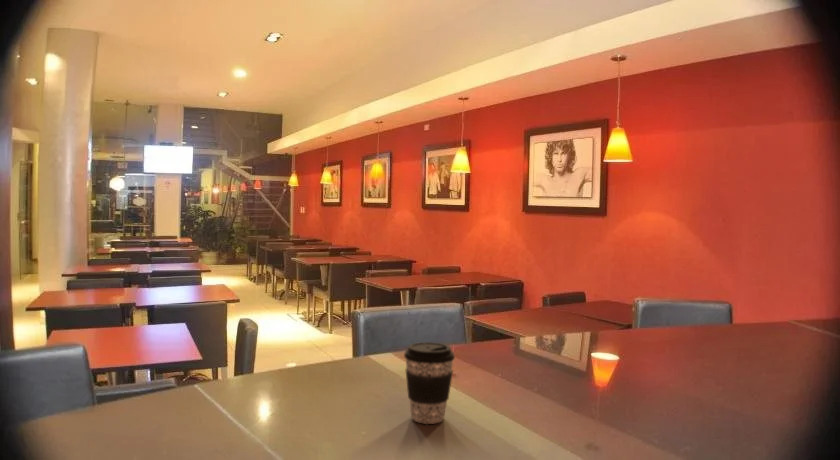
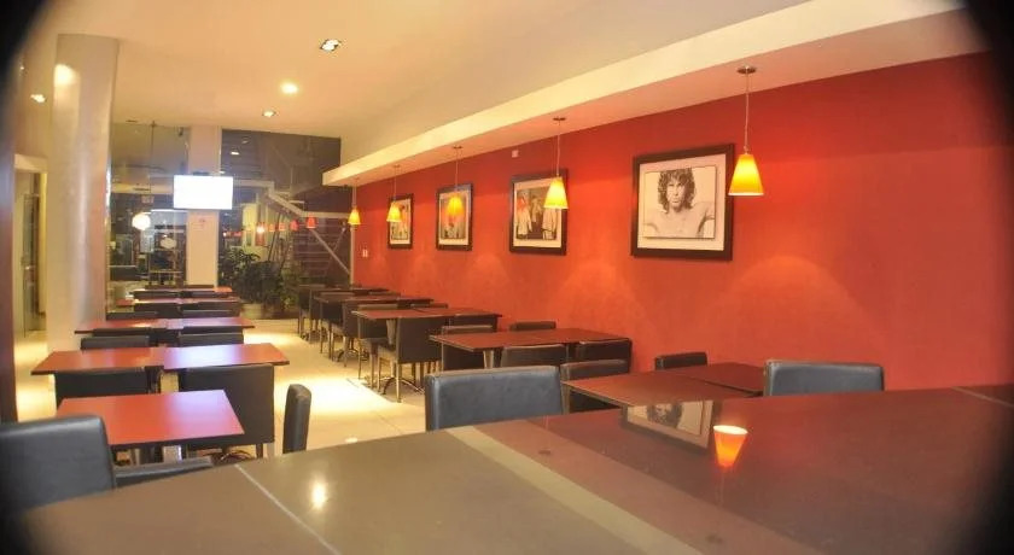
- coffee cup (428, 382)
